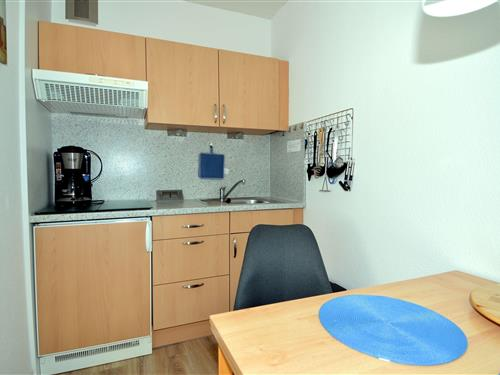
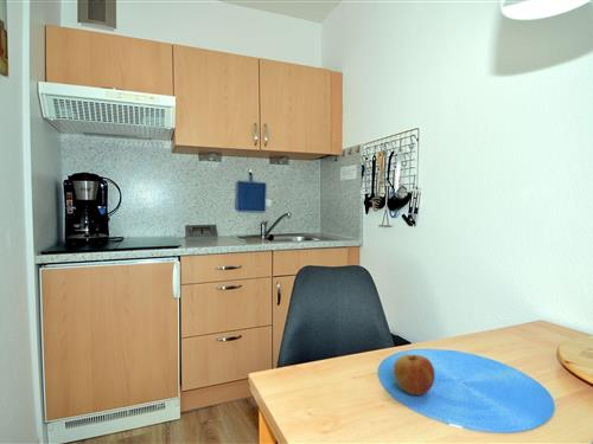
+ apple (413, 371)
